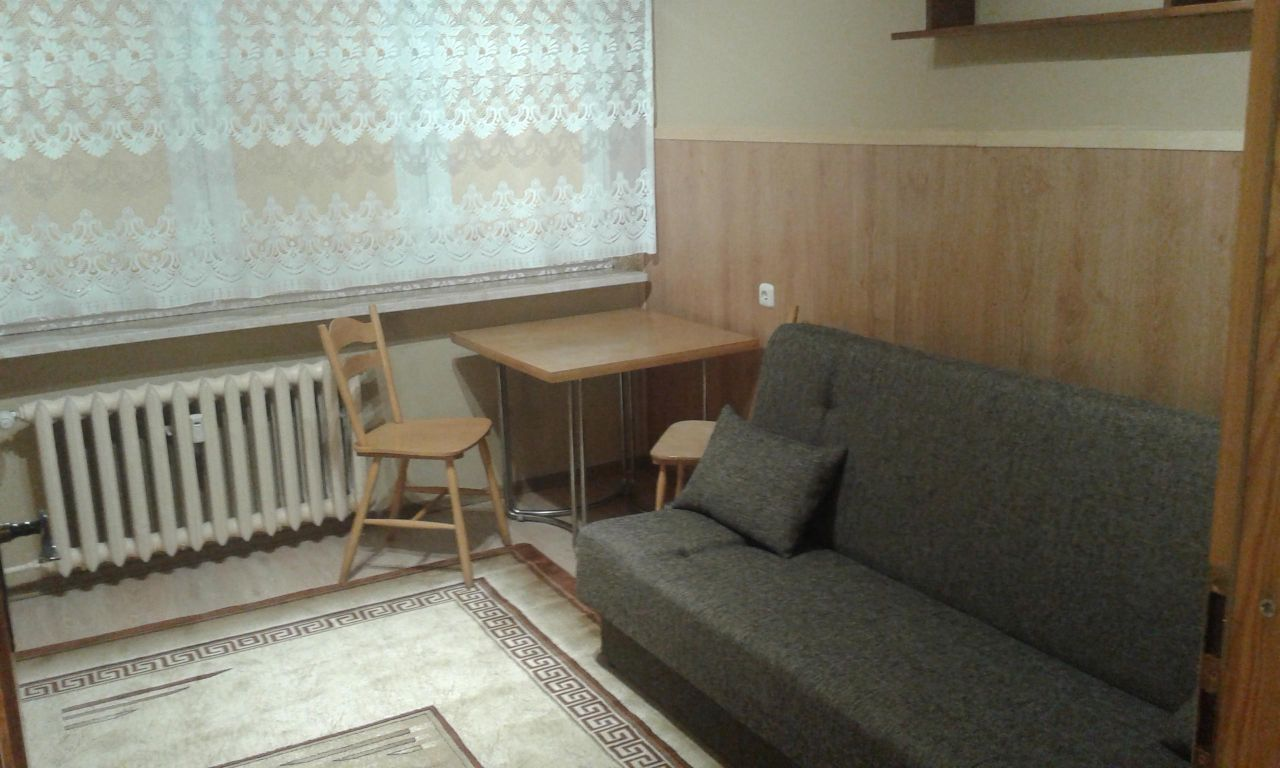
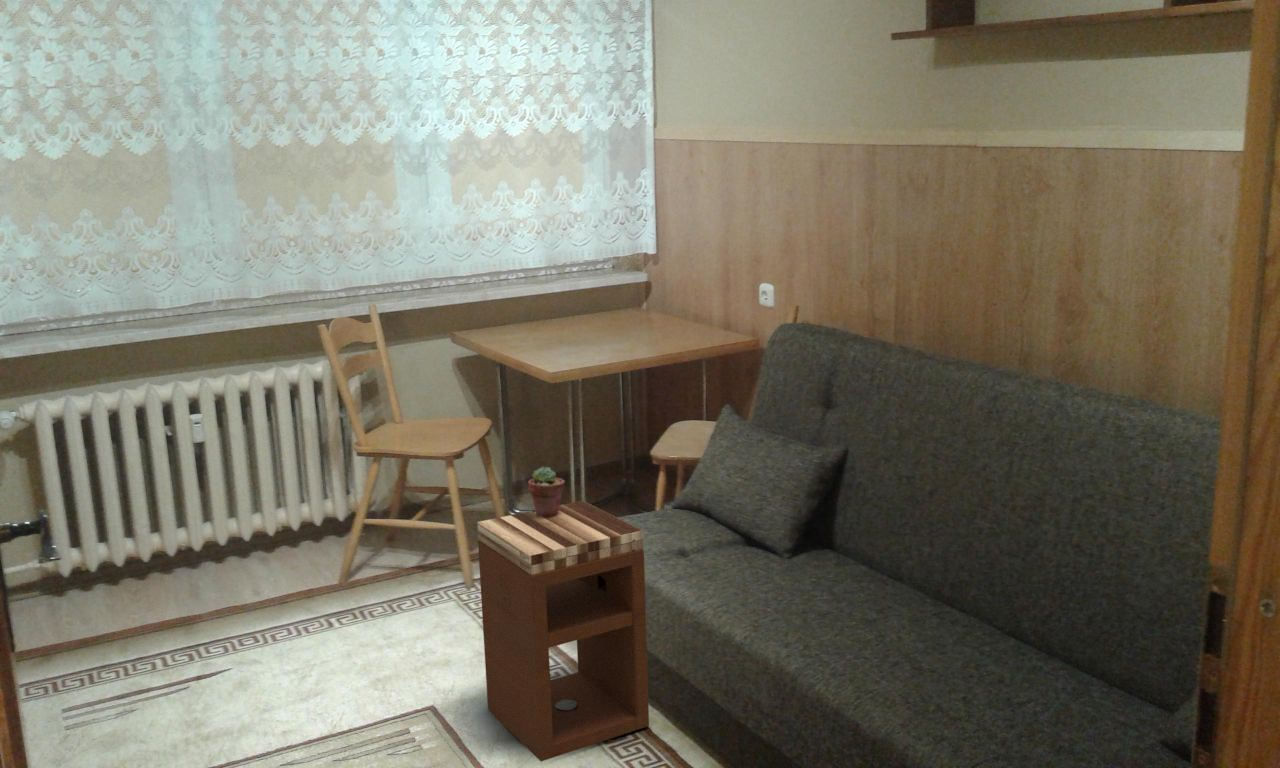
+ potted succulent (546, 489)
+ nightstand (562, 623)
